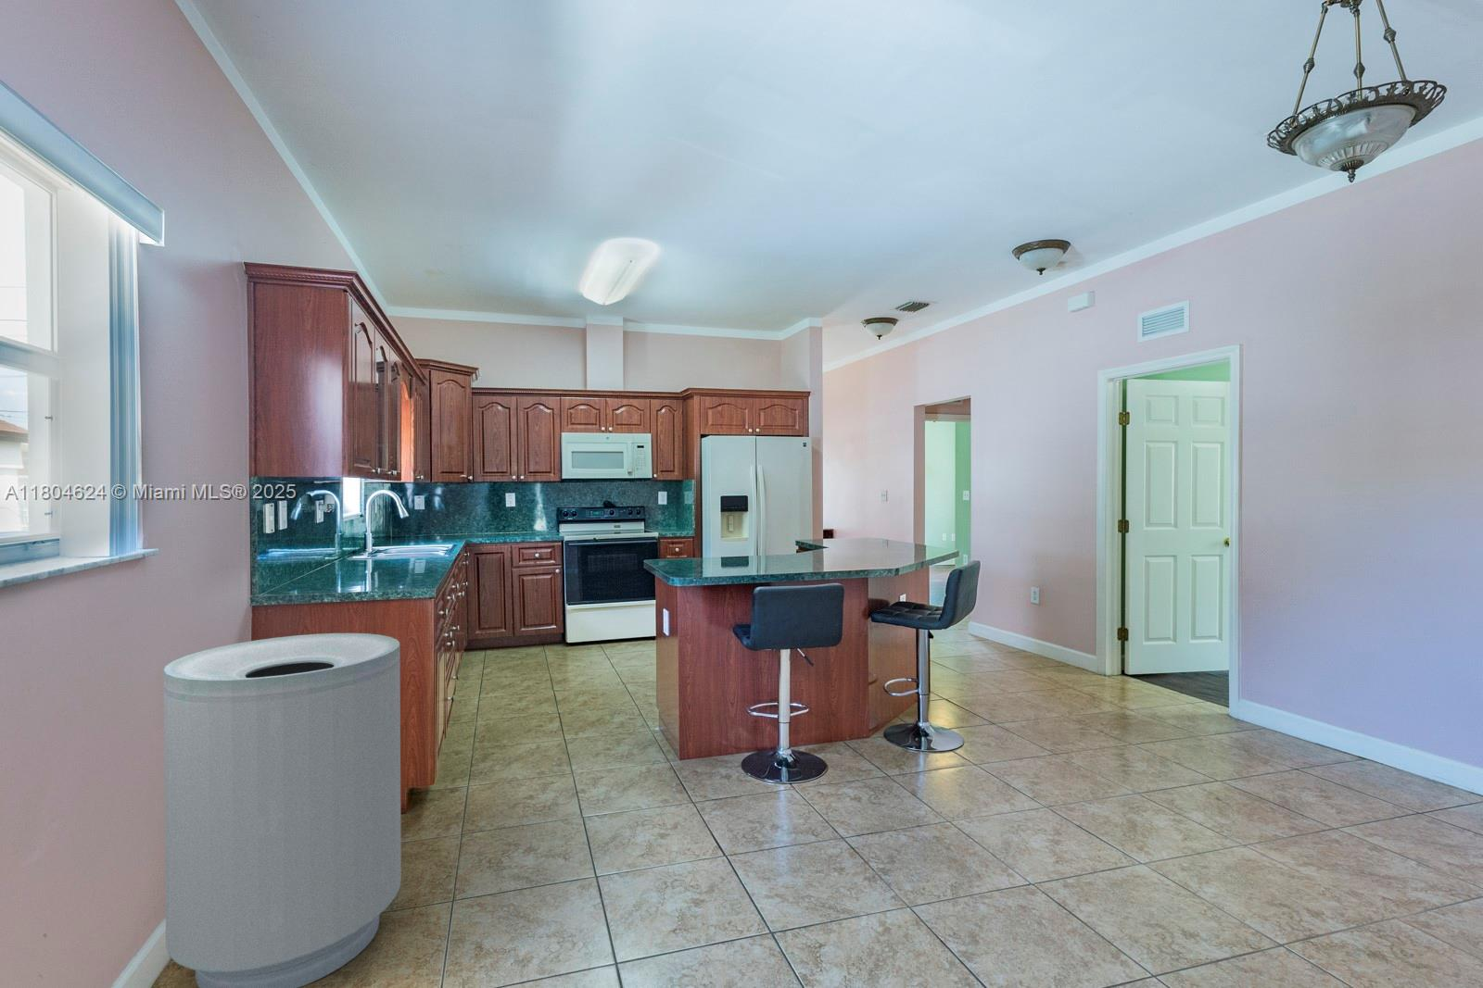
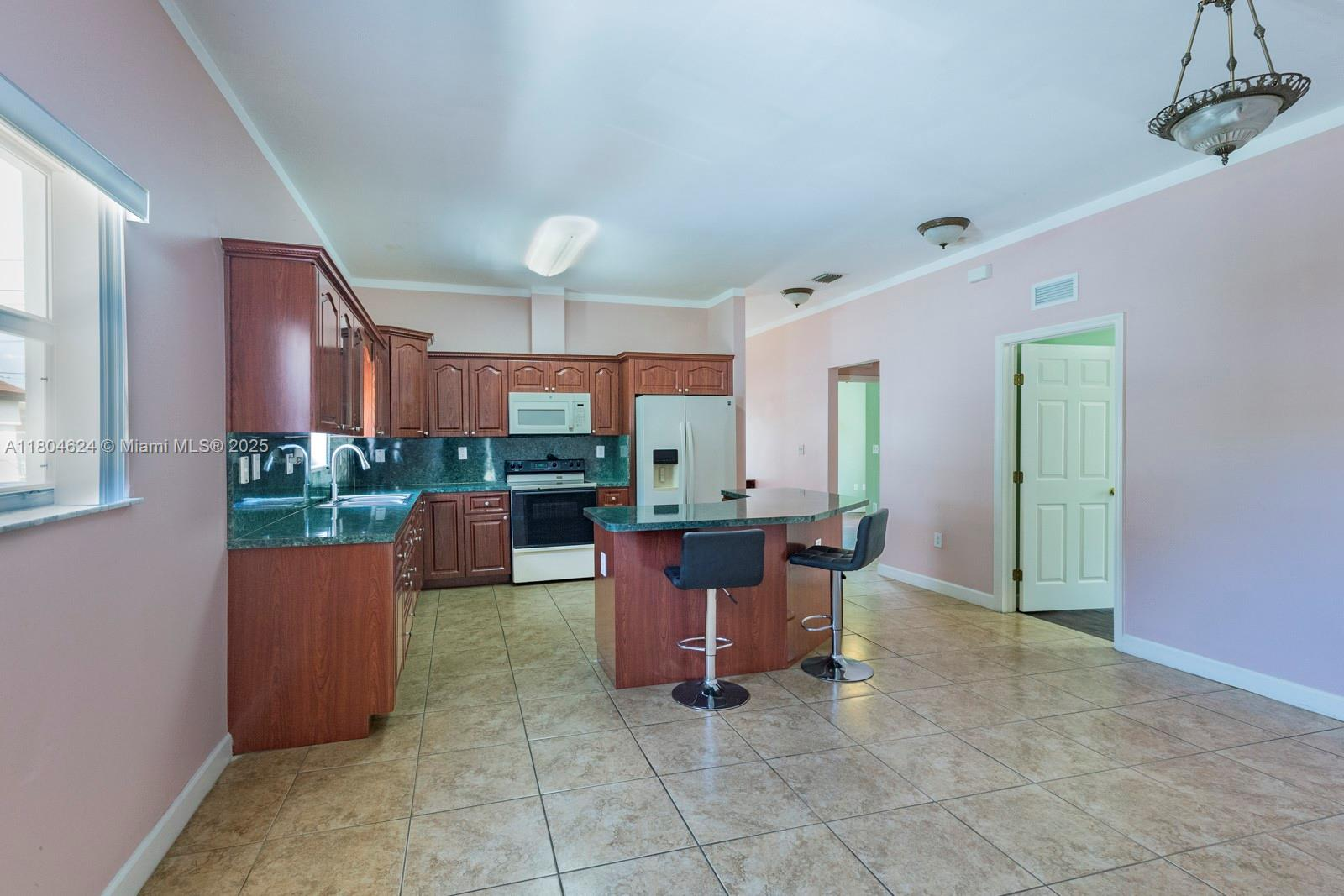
- trash can (291, 798)
